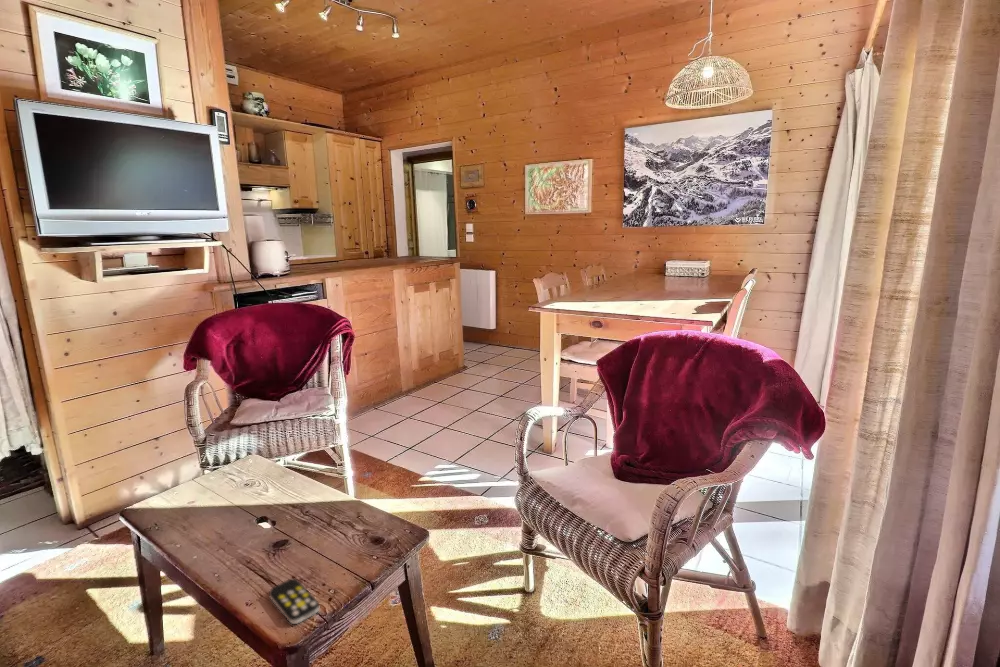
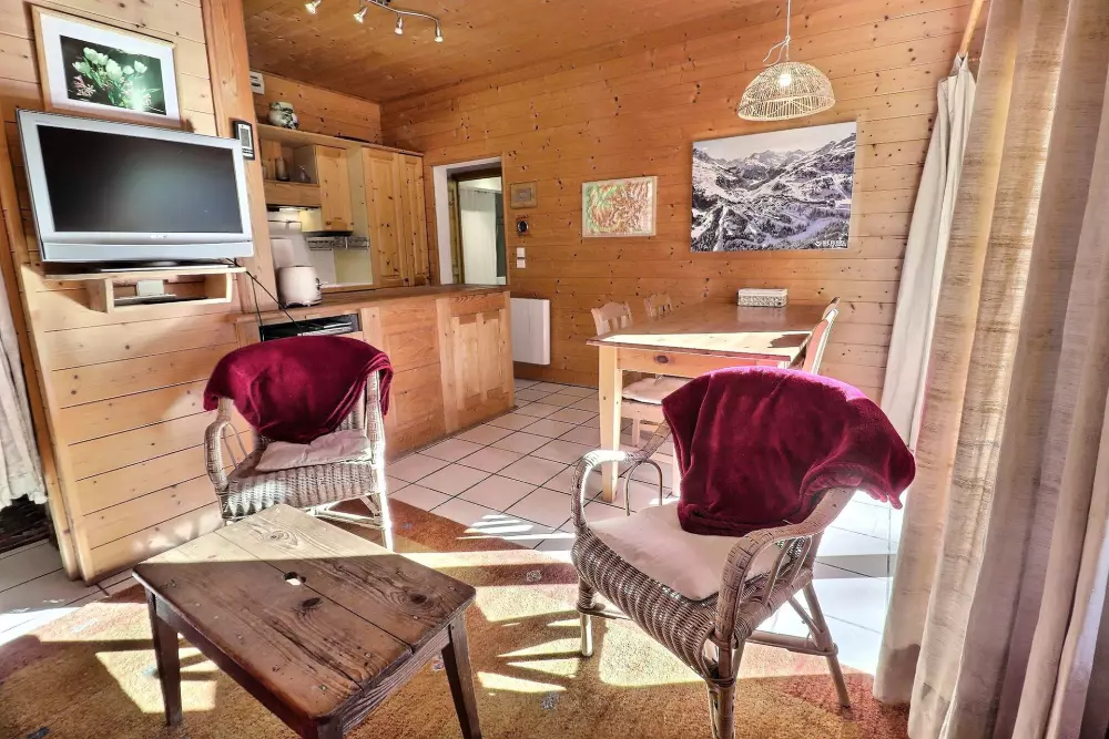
- remote control (293, 599)
